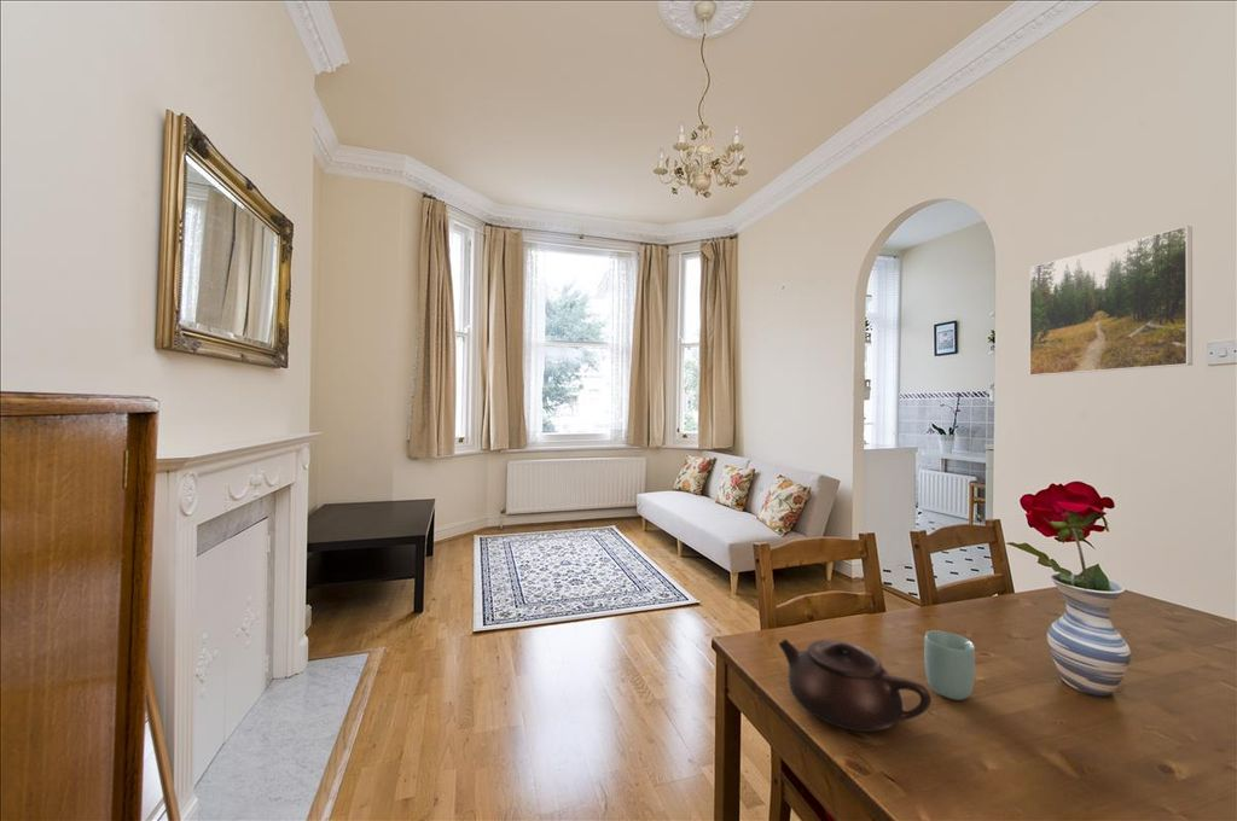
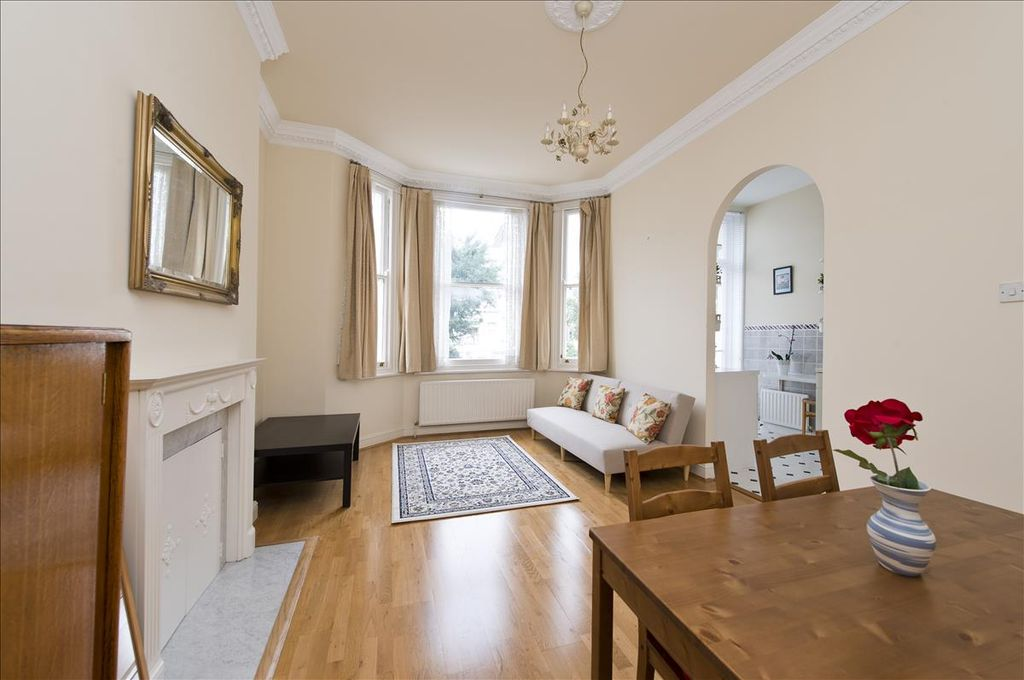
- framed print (1100, 309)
- teapot (844, 676)
- cup (948, 666)
